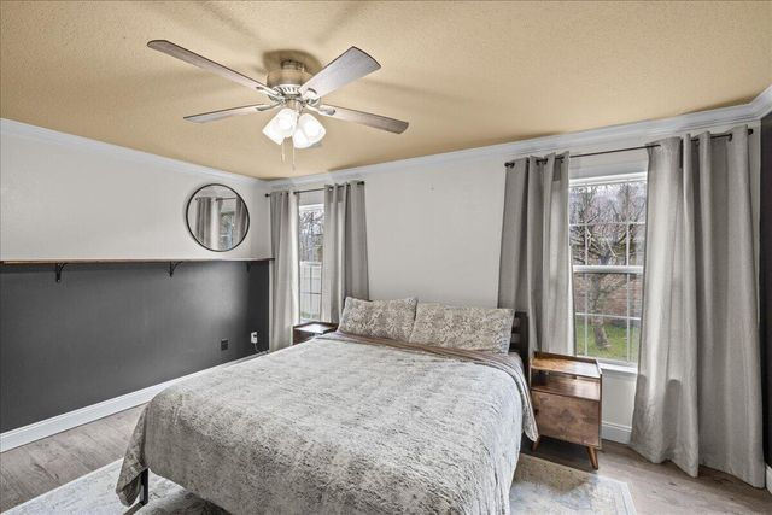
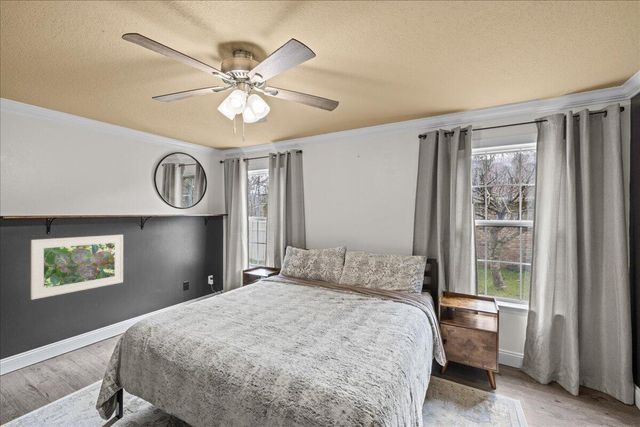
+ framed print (82, 263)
